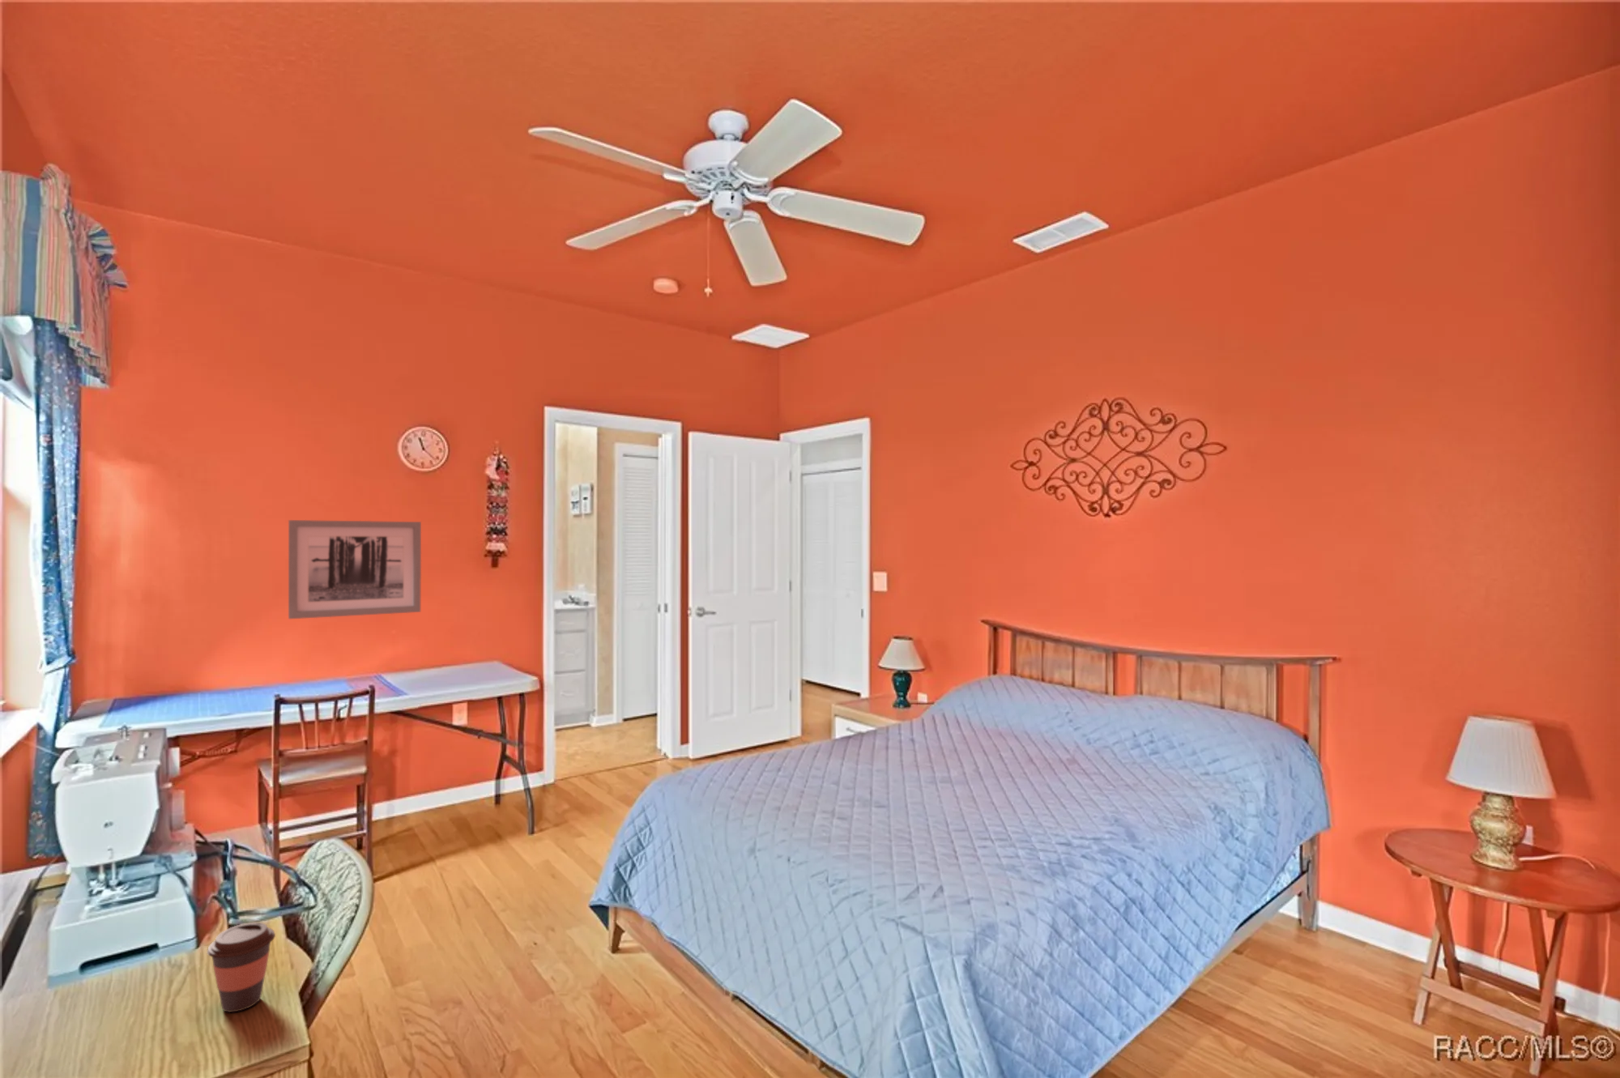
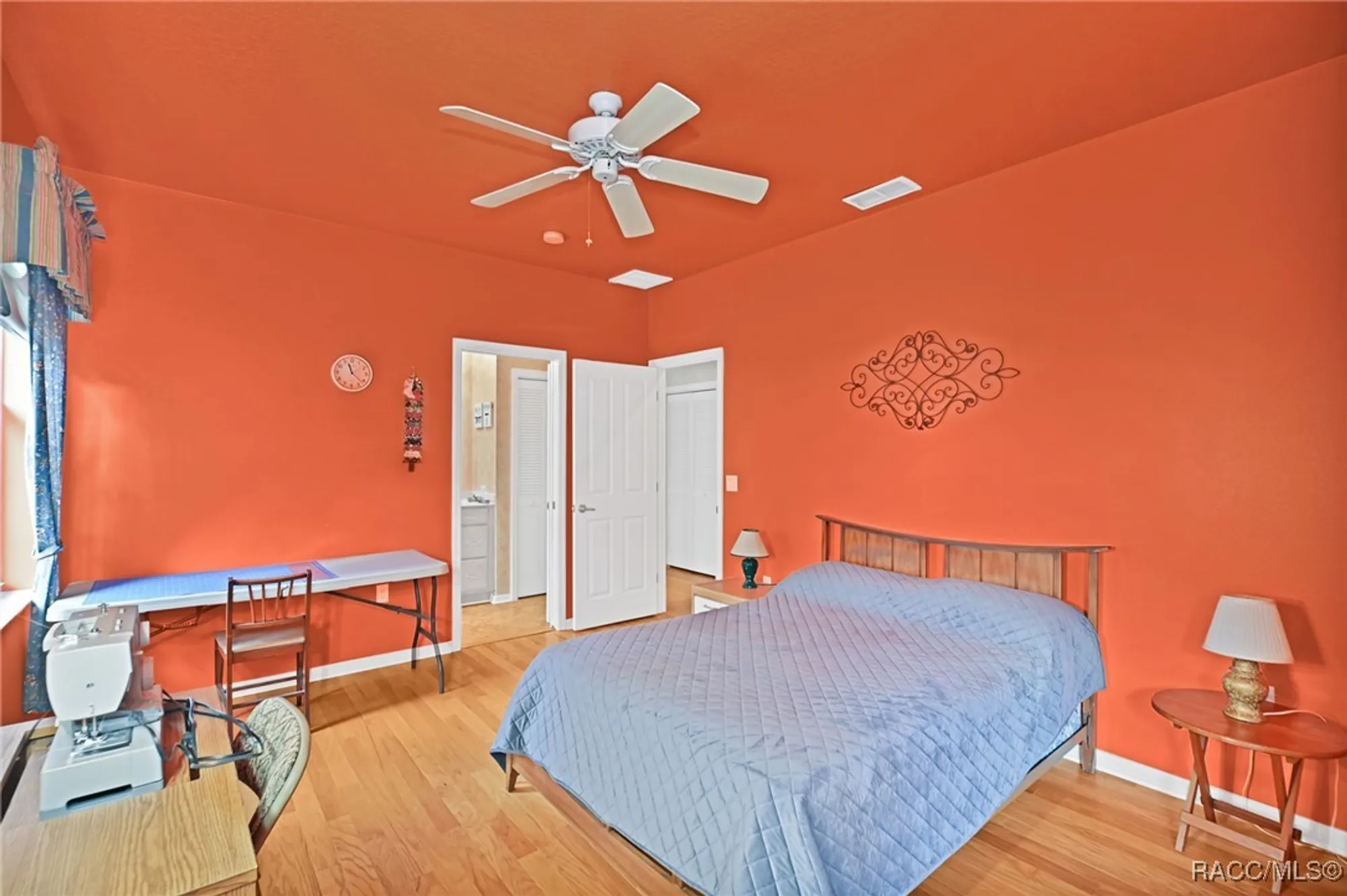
- coffee cup (242, 967)
- wall art (357, 568)
